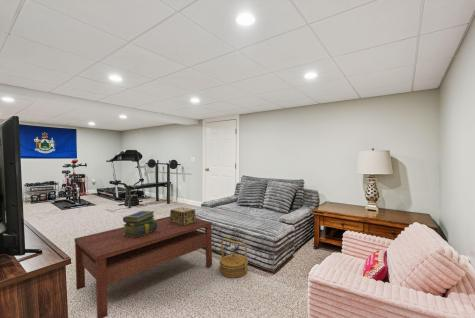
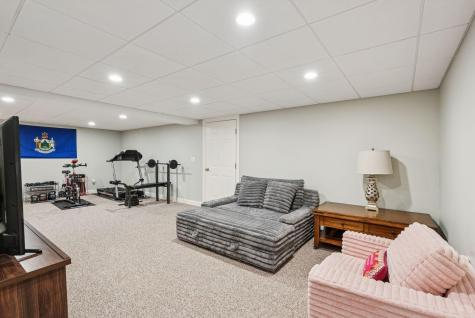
- decorative box (182, 215)
- stack of books (140, 223)
- coffee table (149, 252)
- basket (233, 255)
